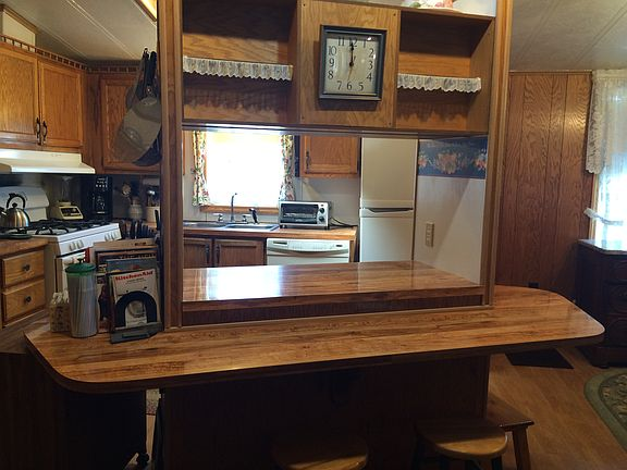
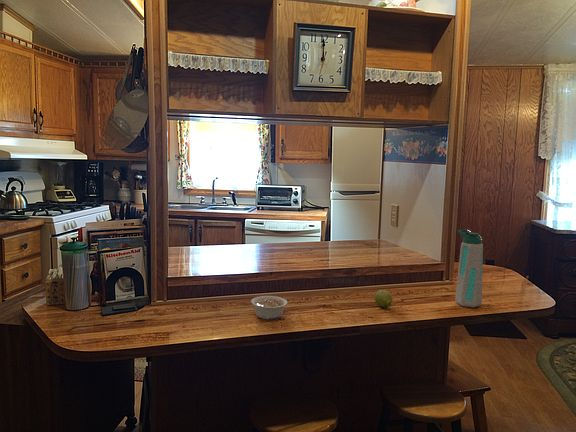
+ water bottle (468, 267)
+ fruit (383, 298)
+ legume (269, 307)
